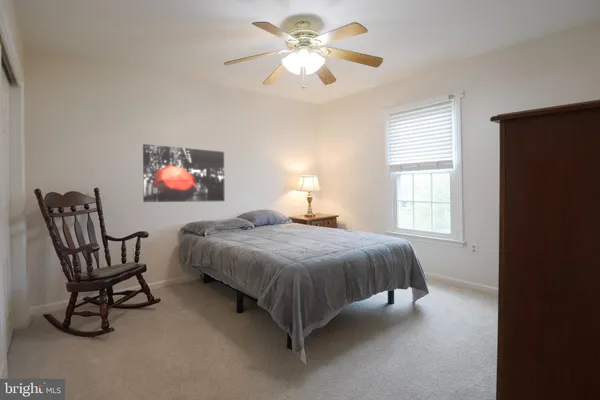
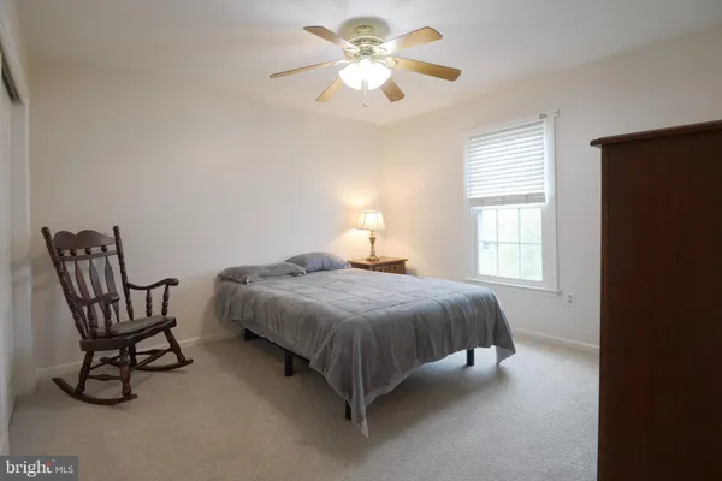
- wall art (186, 175)
